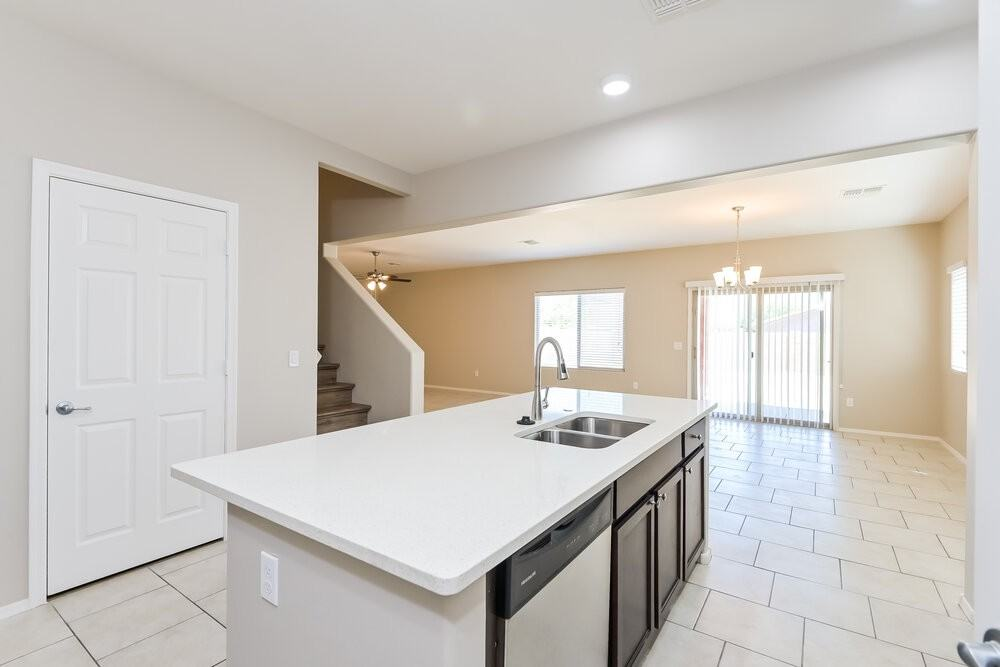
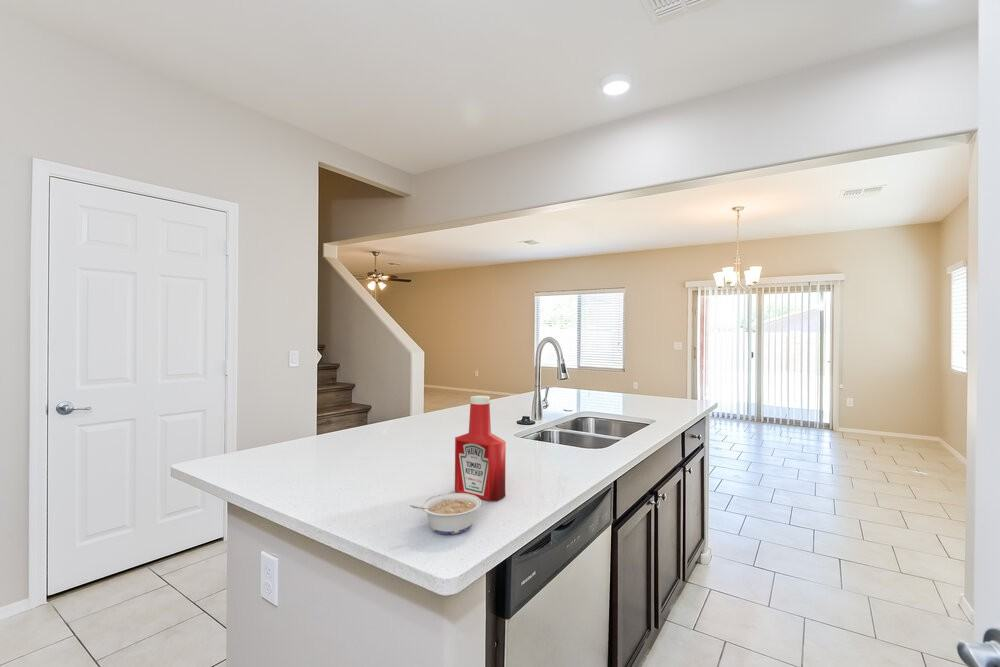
+ soap bottle (479, 444)
+ legume (450, 513)
